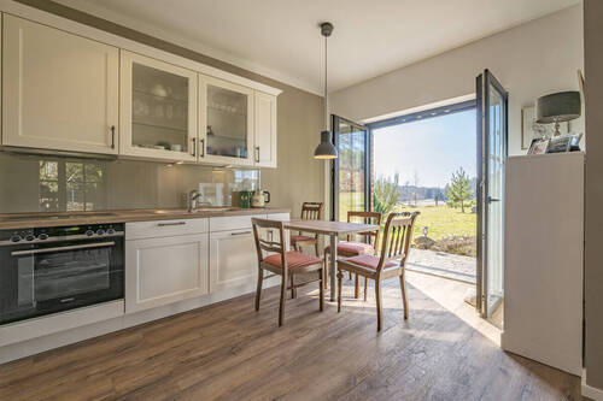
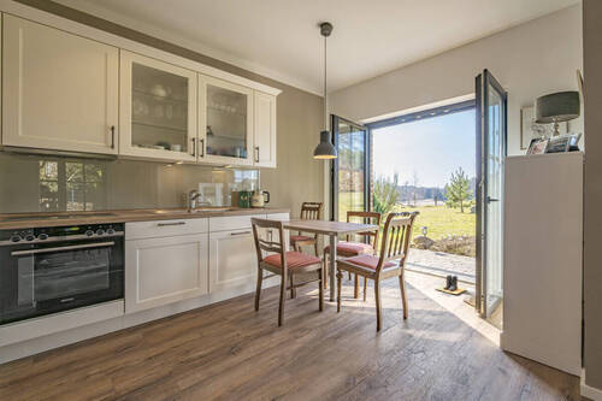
+ boots (450, 283)
